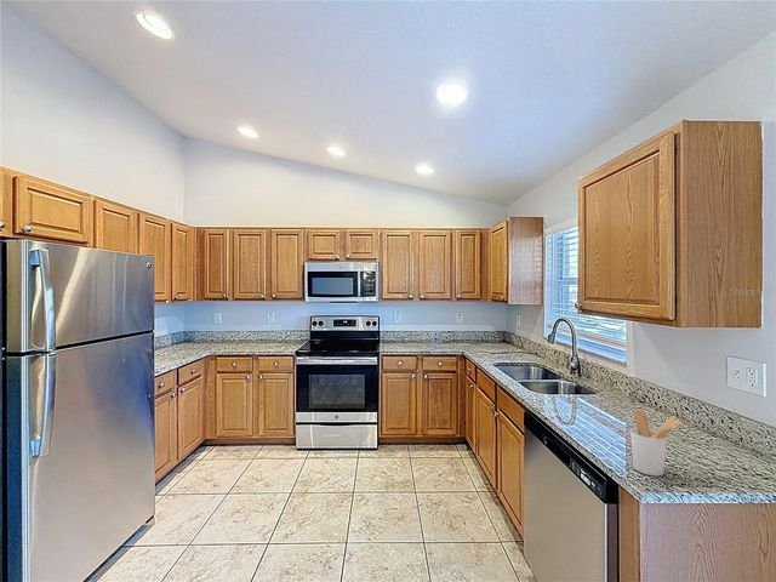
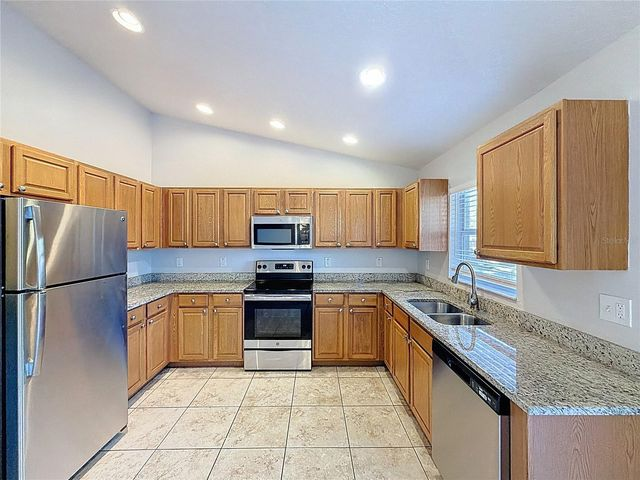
- utensil holder (656, 443)
